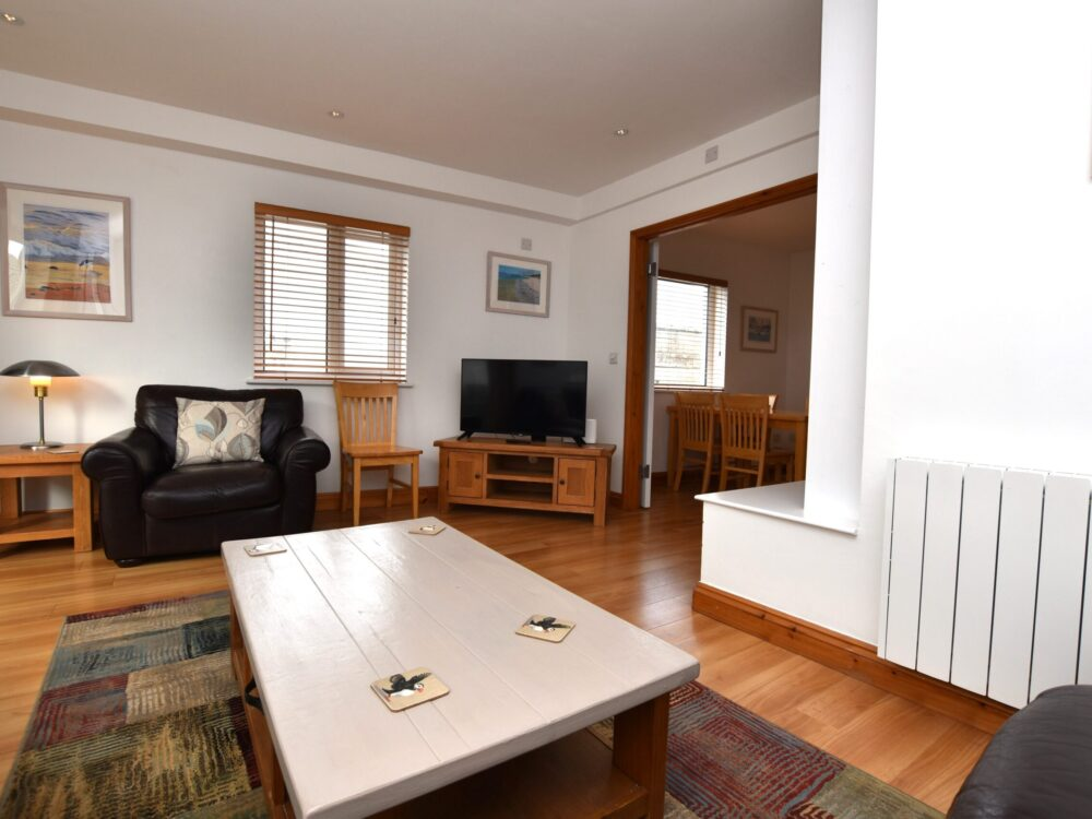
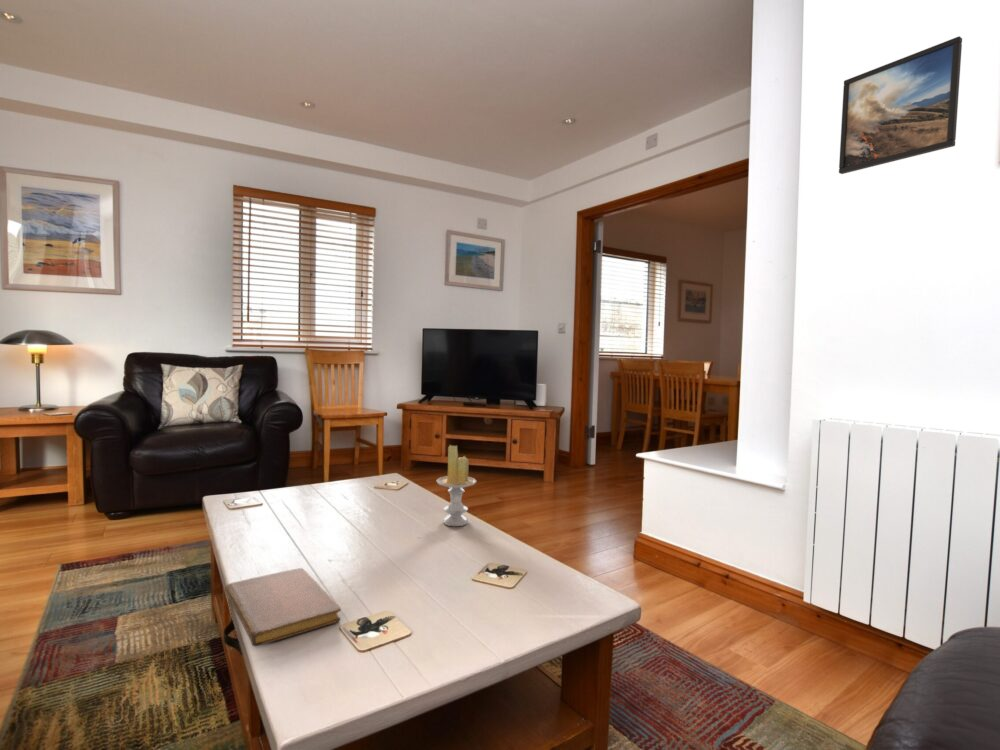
+ candle (456, 483)
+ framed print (895, 111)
+ notebook (280, 601)
